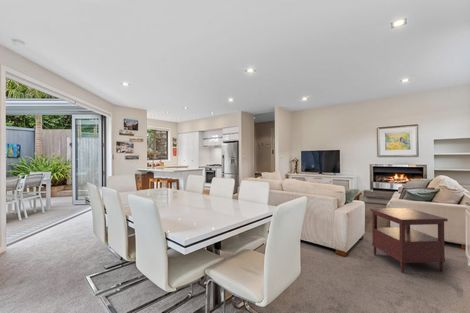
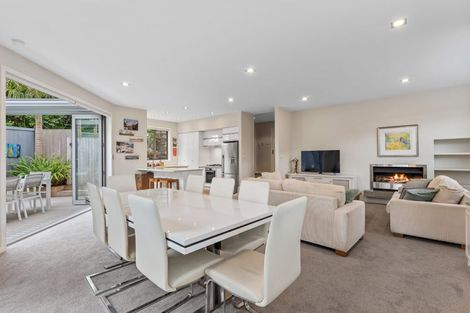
- side table (405, 237)
